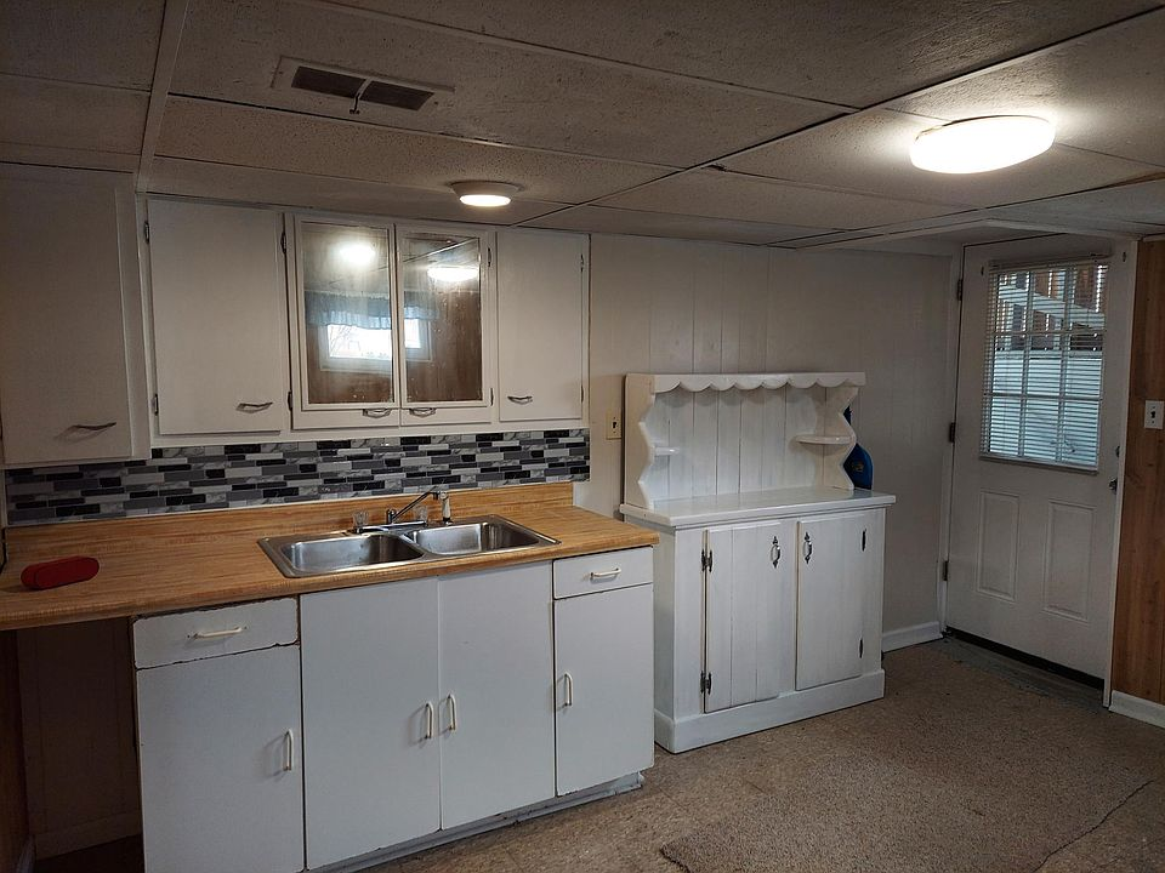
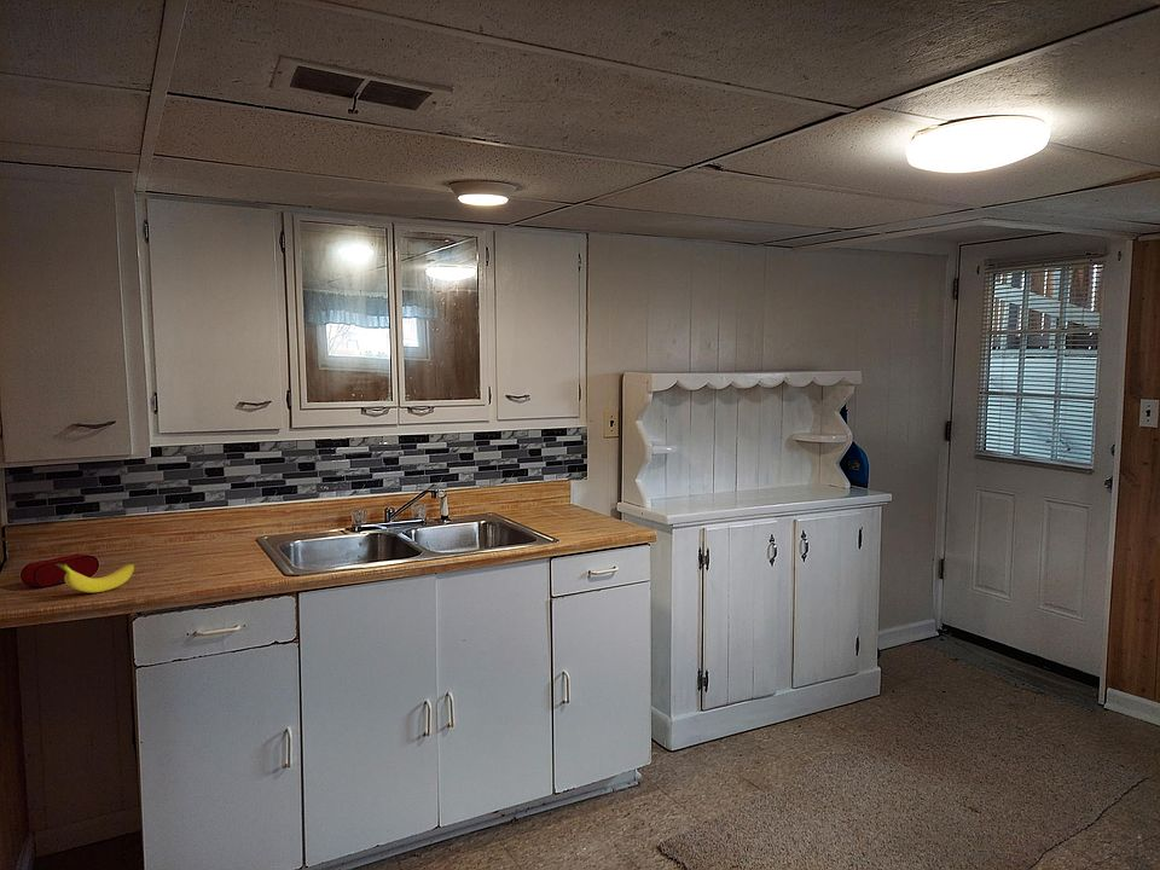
+ banana (97, 578)
